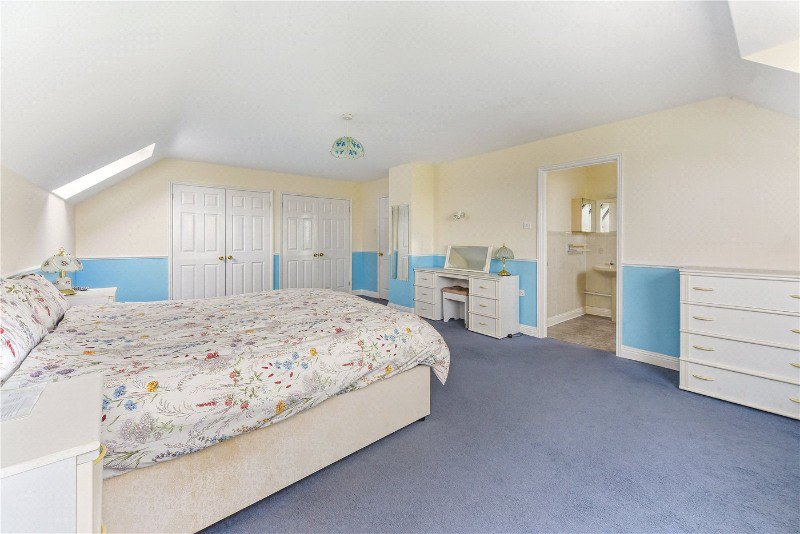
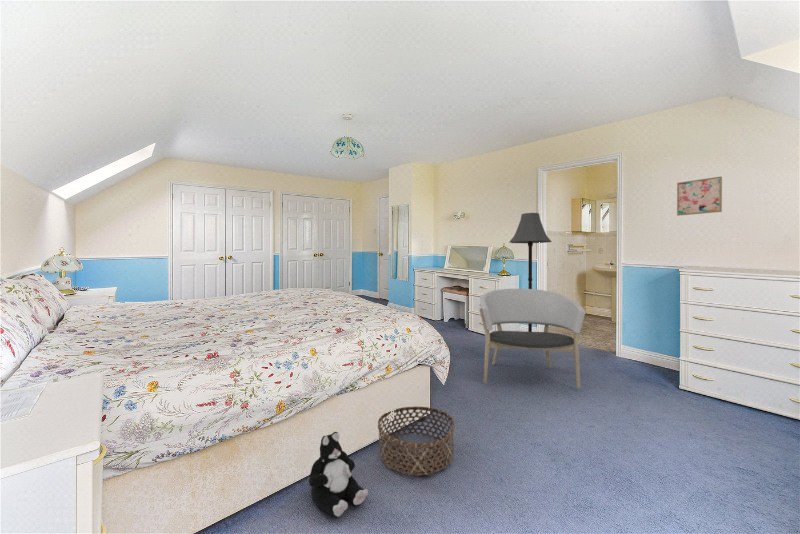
+ wall art (698, 196)
+ plush toy (335, 469)
+ floor lamp (530, 277)
+ armchair (525, 333)
+ basket (416, 434)
